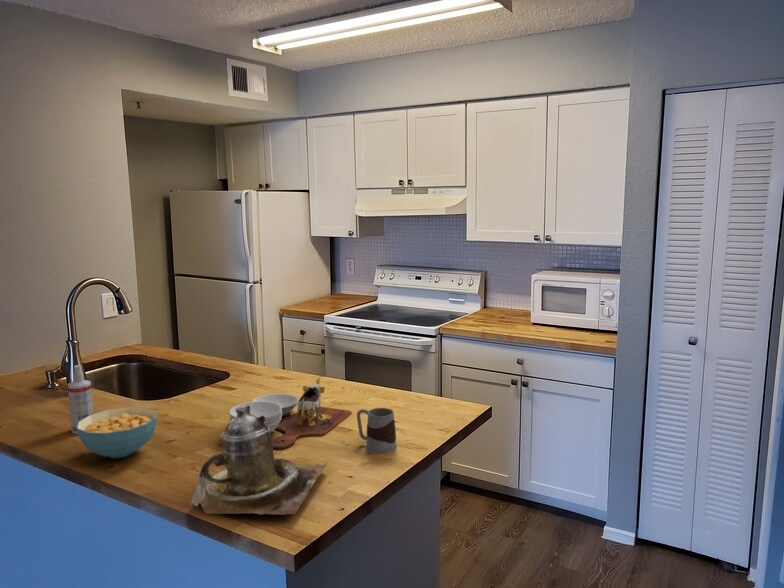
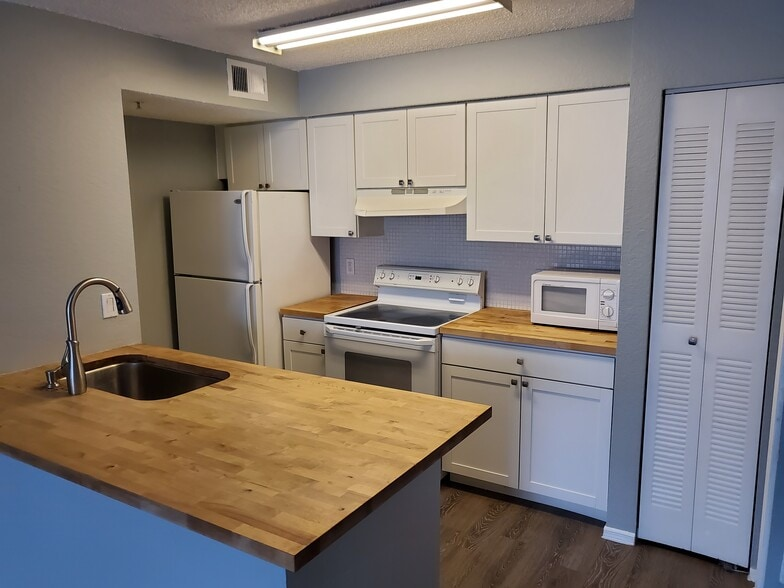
- cereal bowl (119, 436)
- teapot (260, 448)
- mug (376, 429)
- cutting board (284, 404)
- spray bottle (80, 398)
